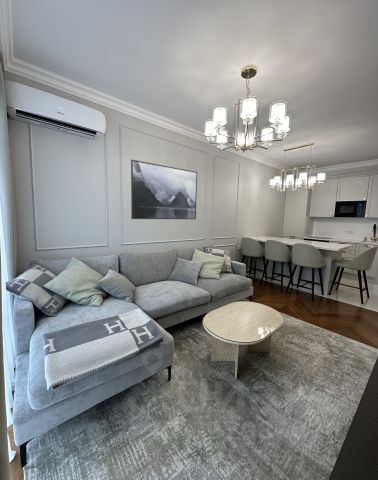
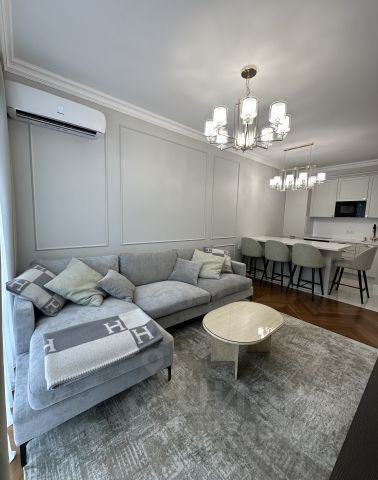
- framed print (167, 193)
